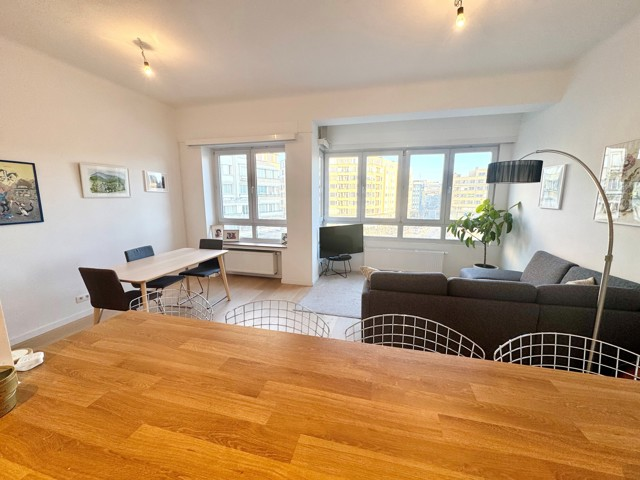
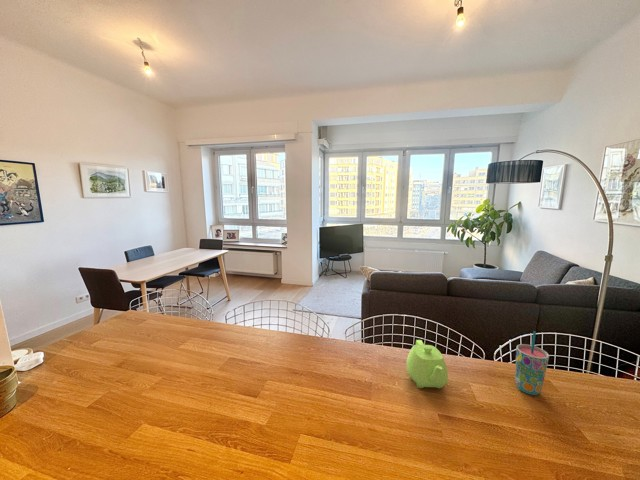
+ cup (531, 360)
+ teapot (427, 365)
